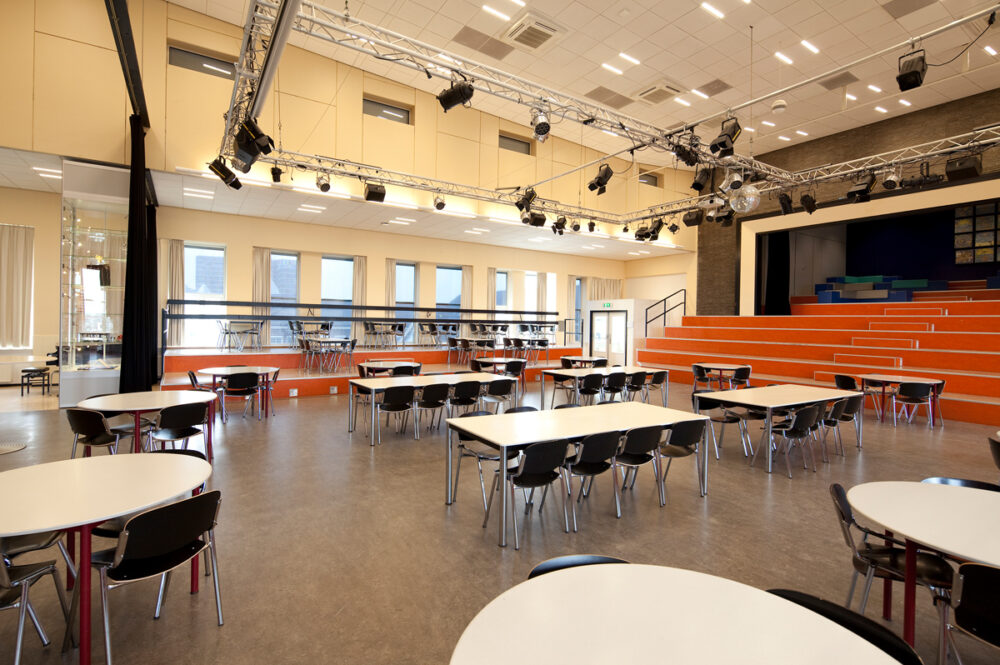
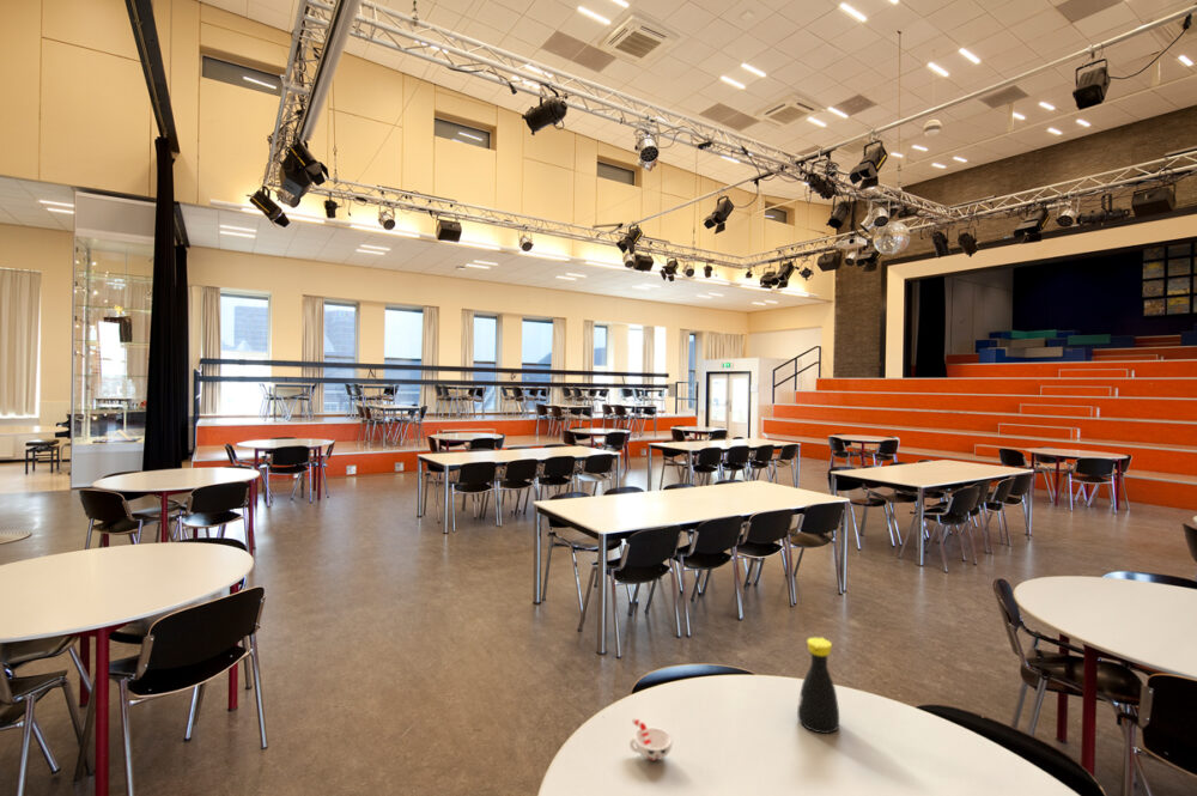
+ bottle (819, 682)
+ cup (650, 741)
